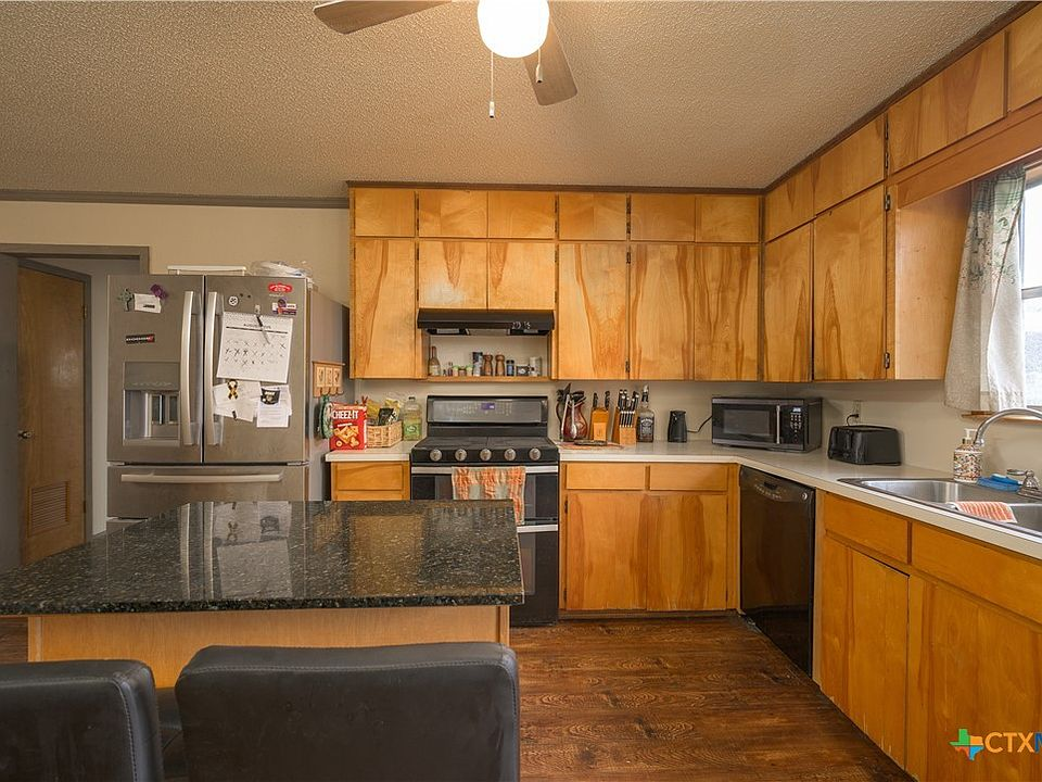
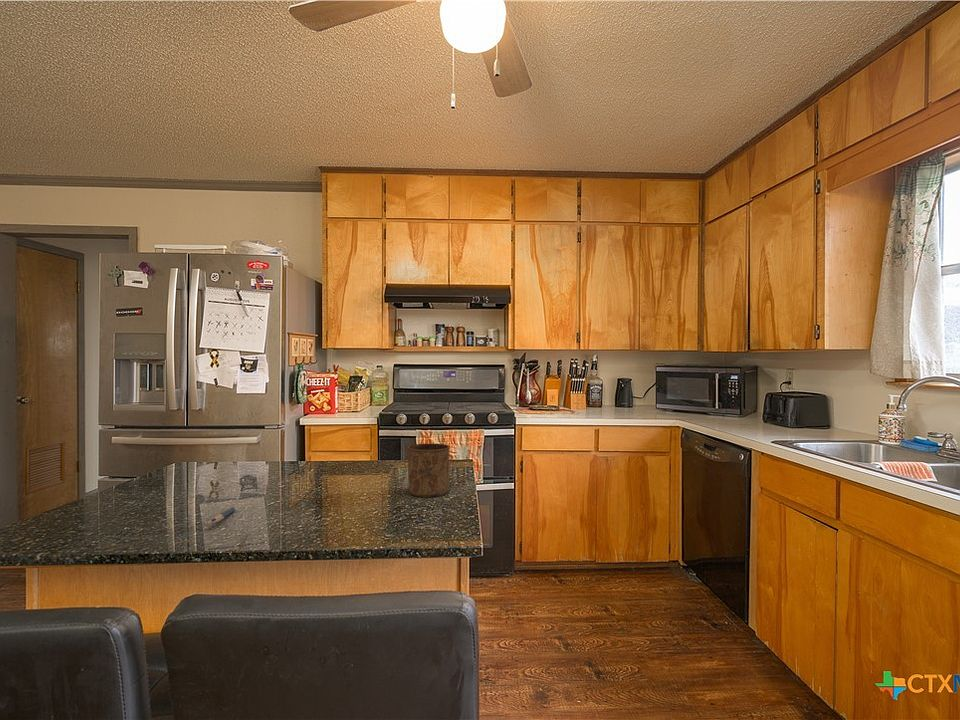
+ cup (428, 469)
+ pen (223, 515)
